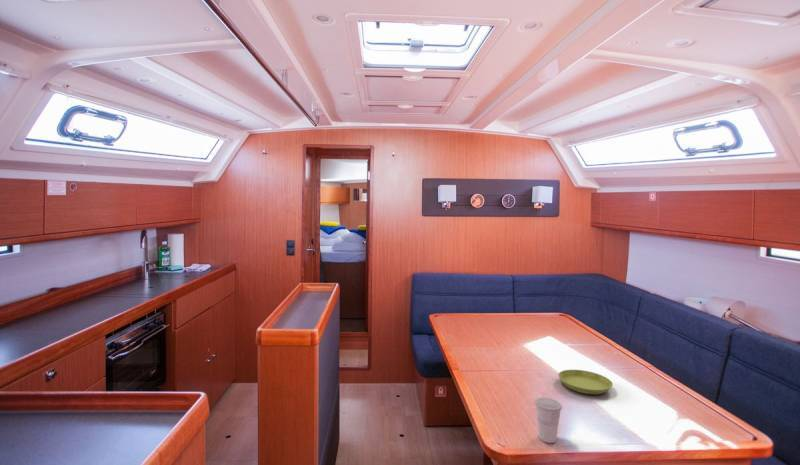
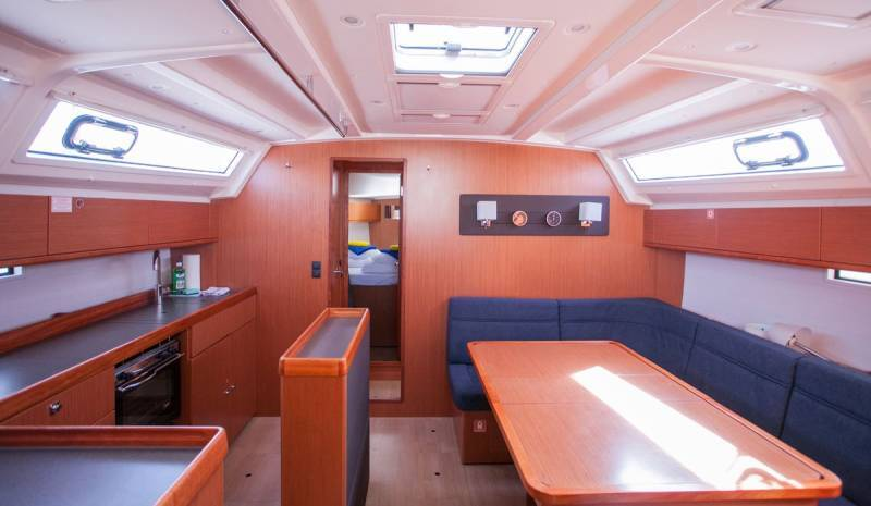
- cup (547, 420)
- saucer (584, 382)
